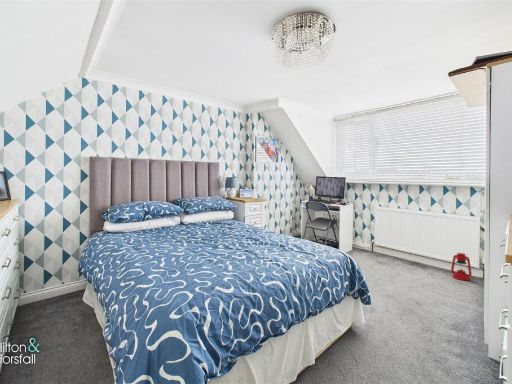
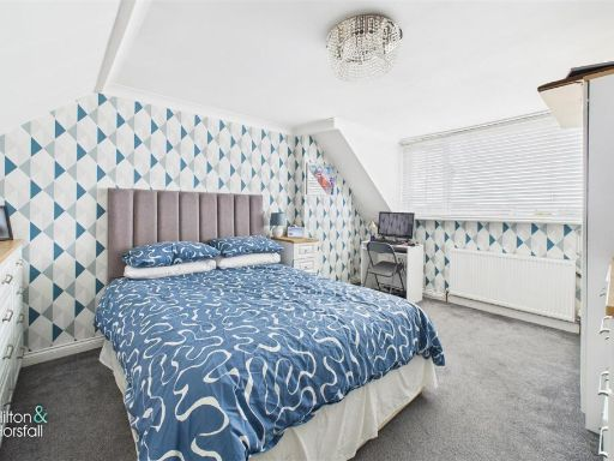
- lantern (461, 263)
